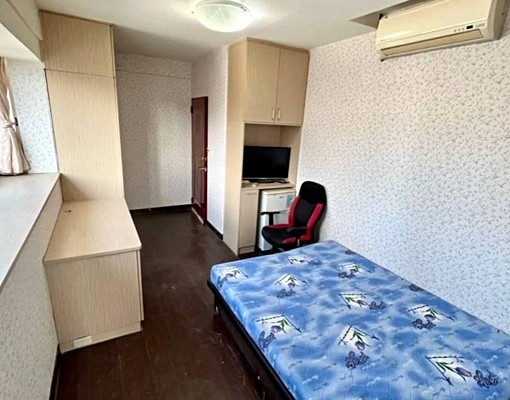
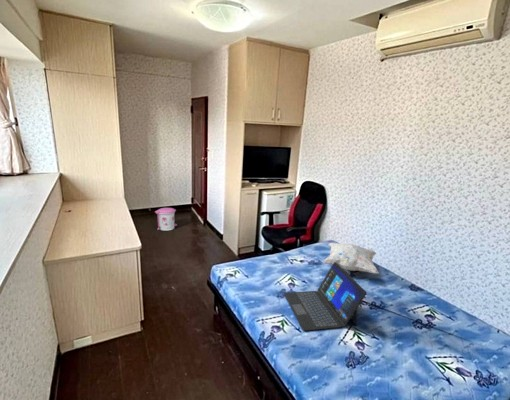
+ laptop (321, 292)
+ trash can (166, 218)
+ decorative pillow (351, 256)
